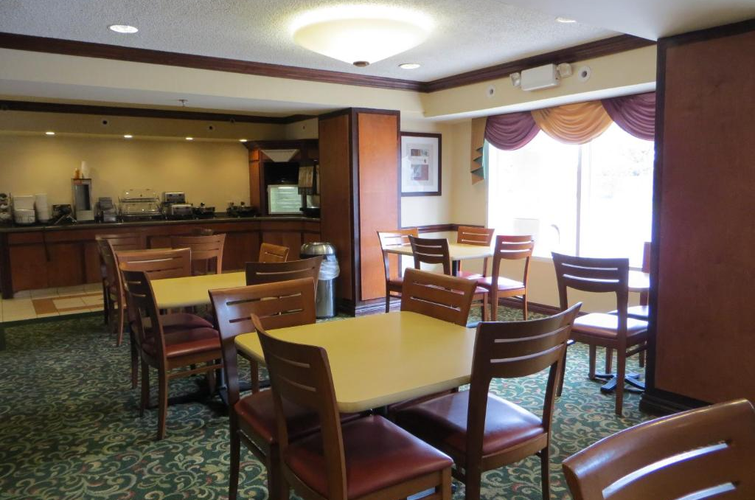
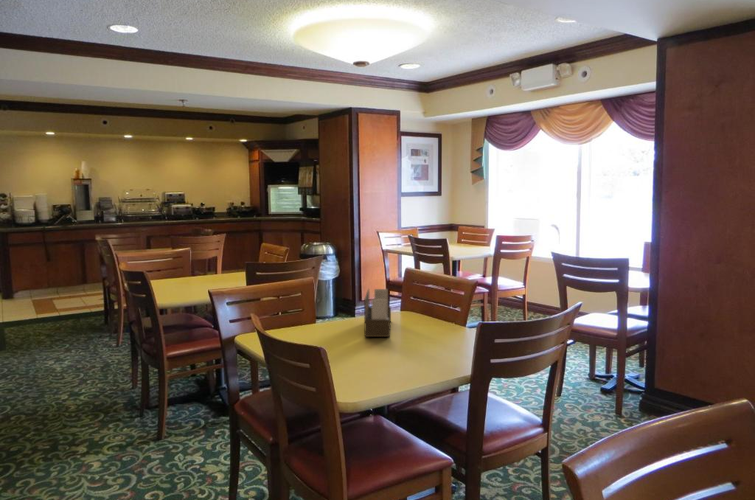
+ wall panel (378, 311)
